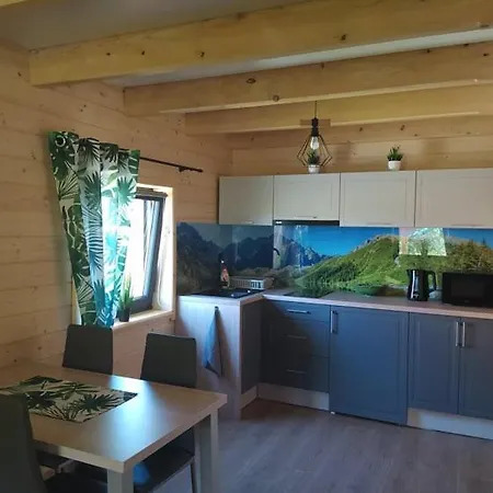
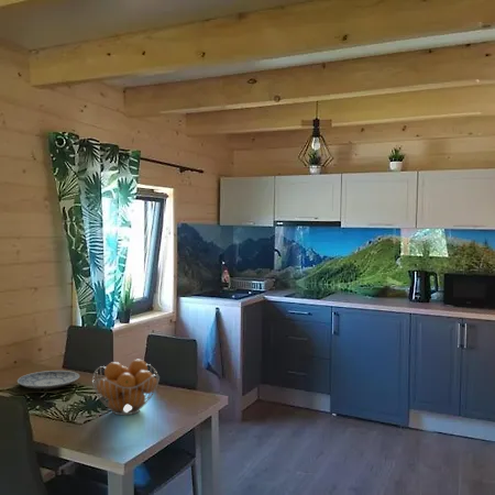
+ fruit basket (125, 385)
+ plate (48, 381)
